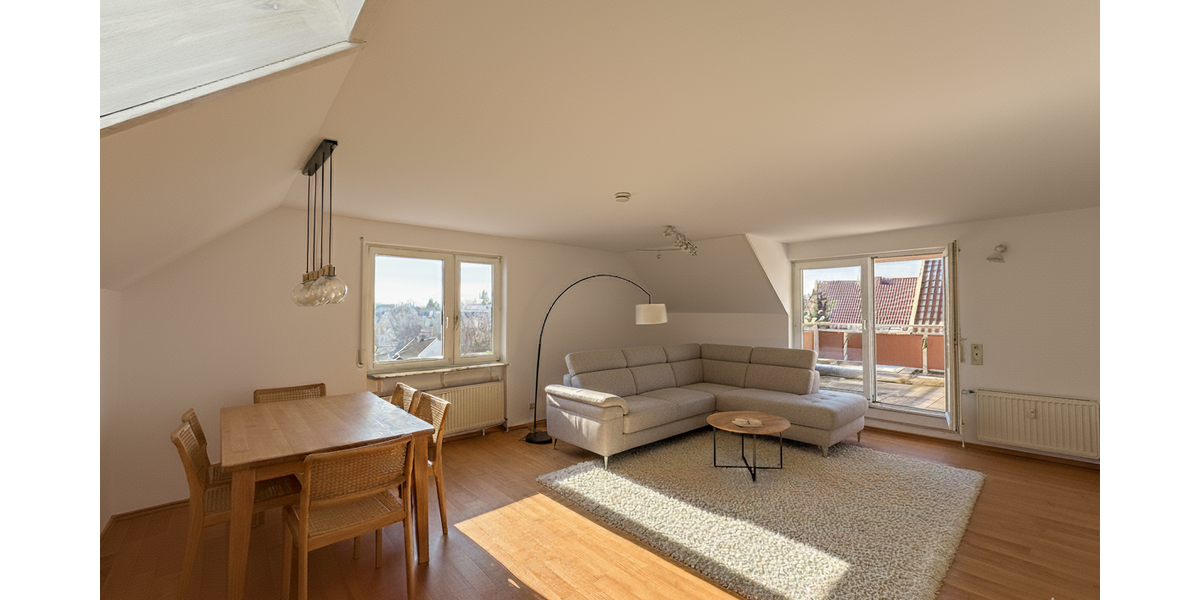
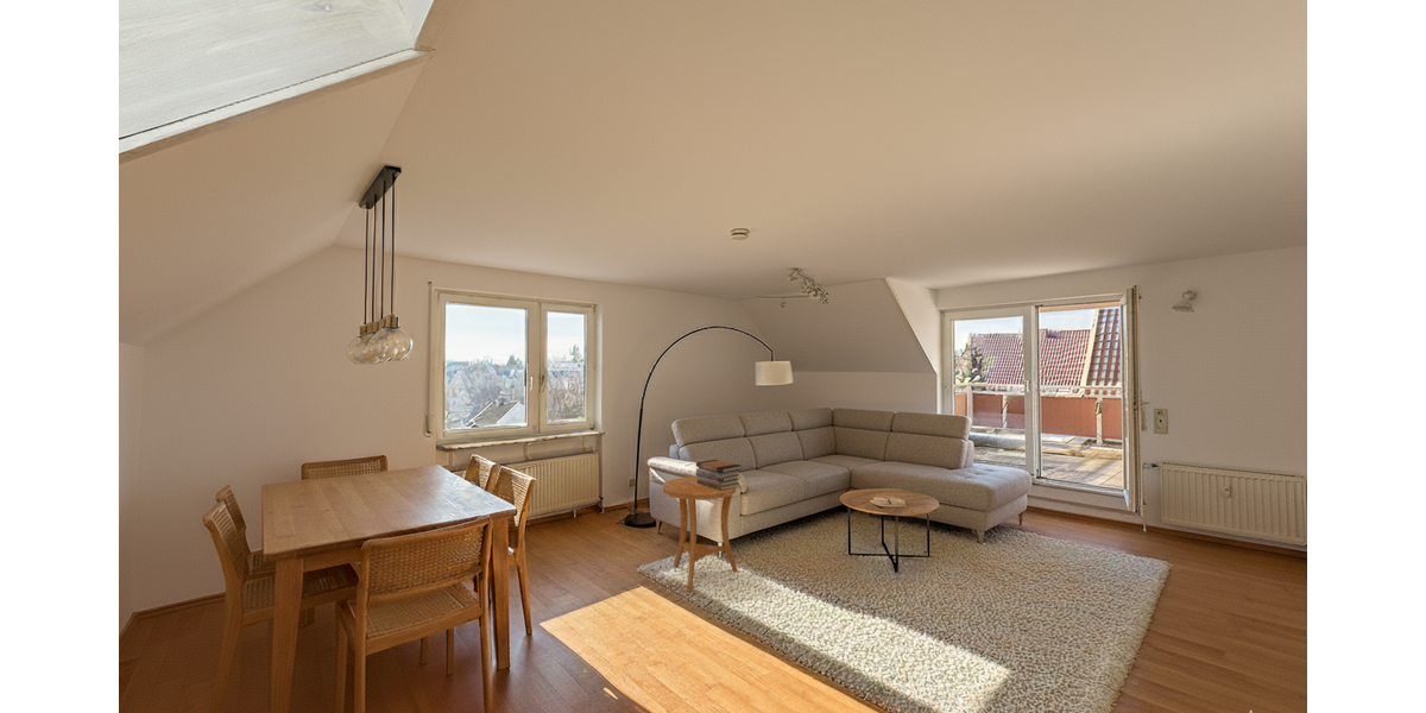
+ book stack (718, 473)
+ side table (695, 529)
